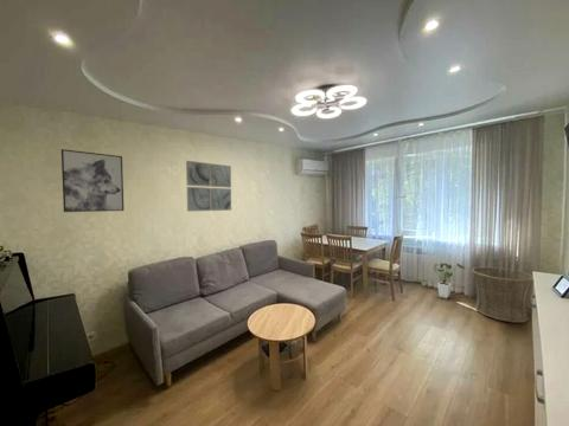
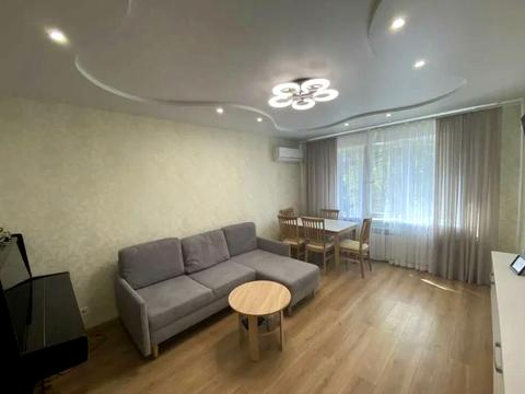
- wall art (211, 186)
- basket (500, 292)
- house plant (446, 279)
- wall art (94, 182)
